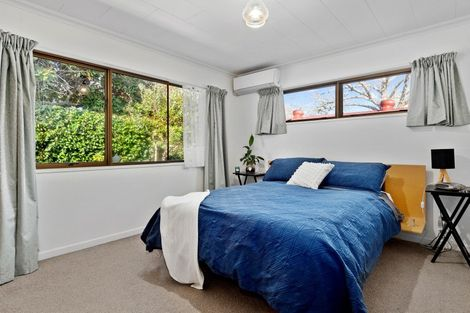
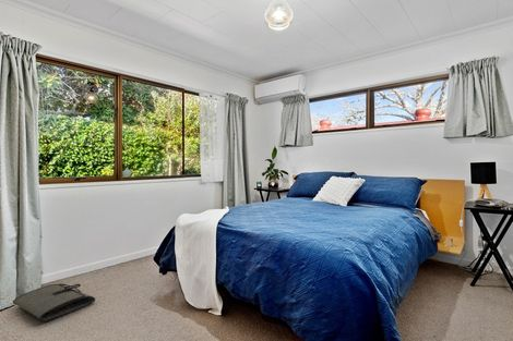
+ tool roll (55, 295)
